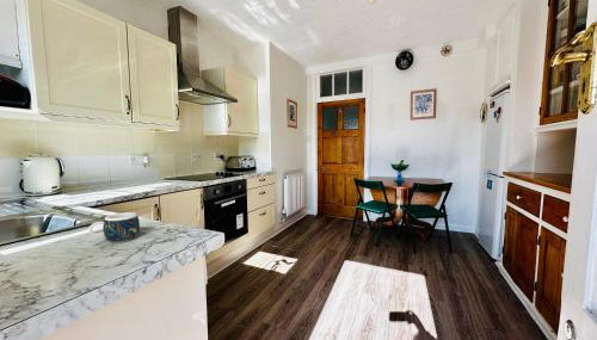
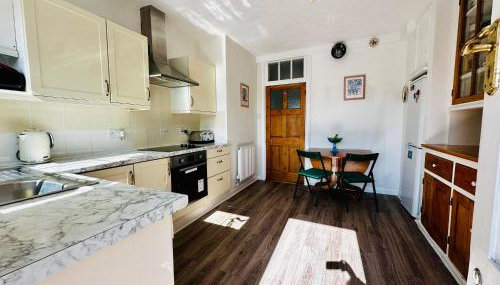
- mug (115, 228)
